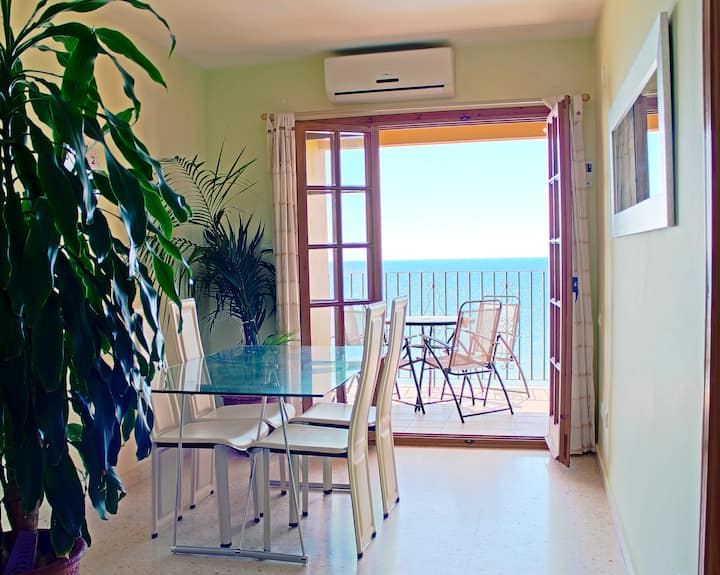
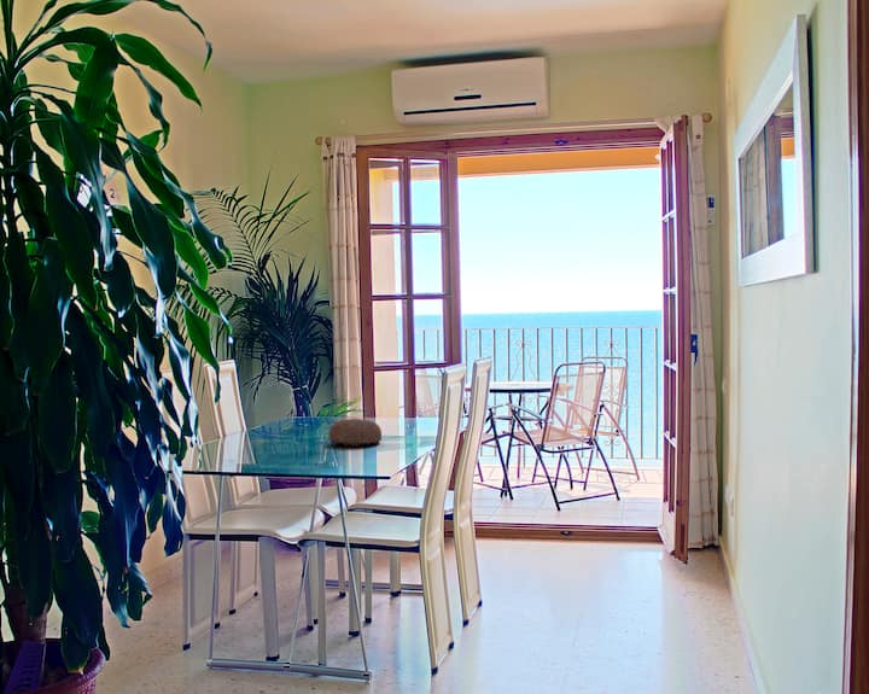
+ decorative bowl (355, 431)
